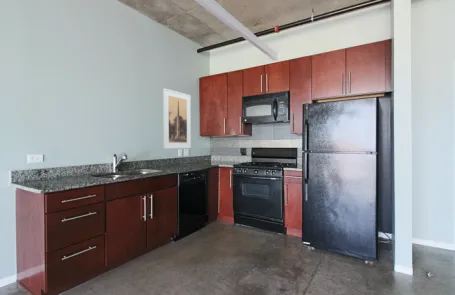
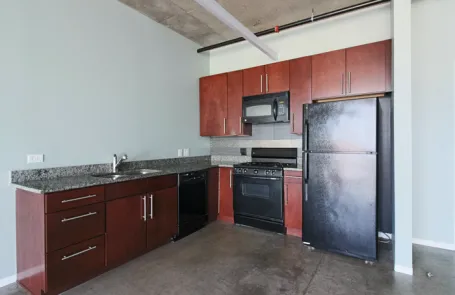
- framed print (177, 120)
